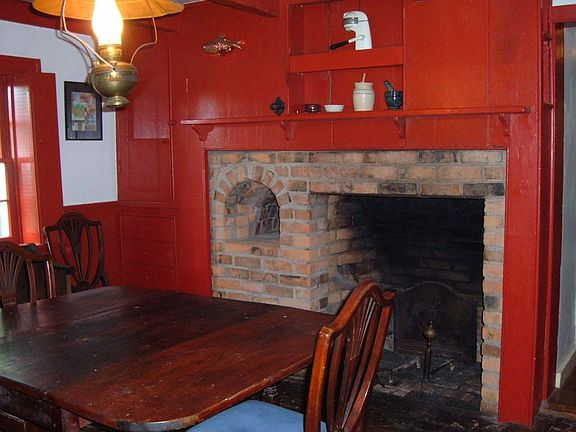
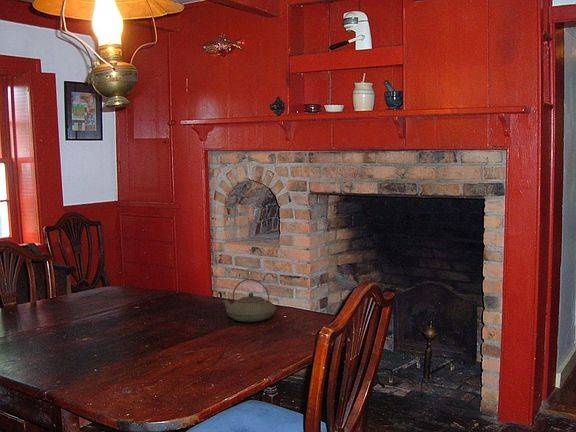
+ teapot (247, 298)
